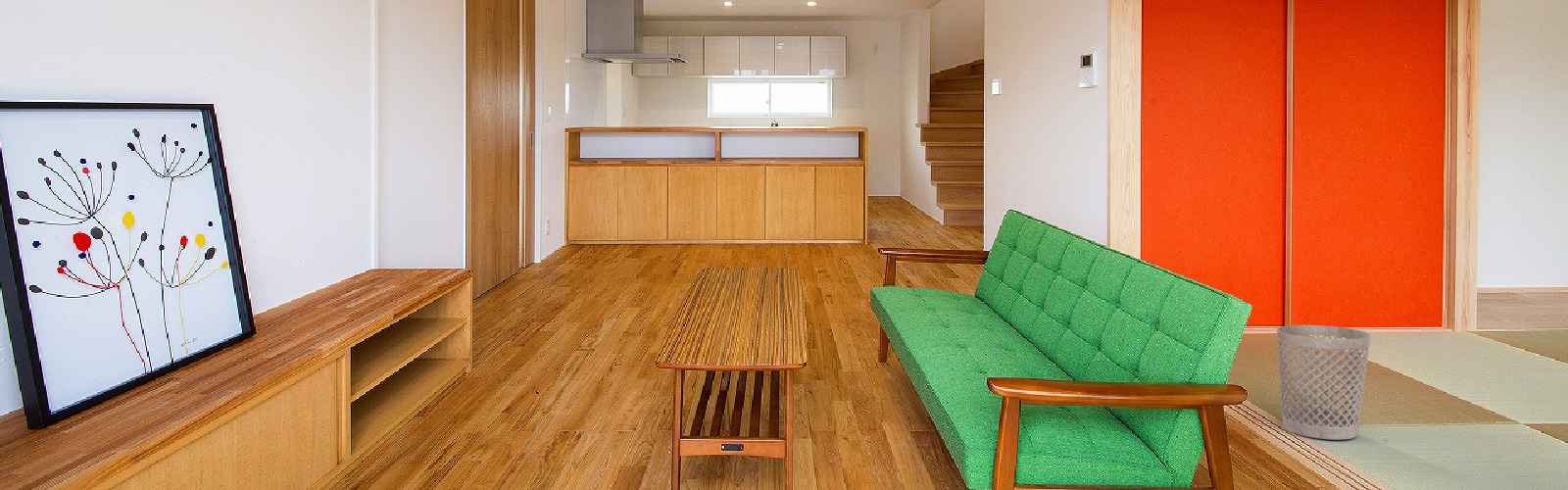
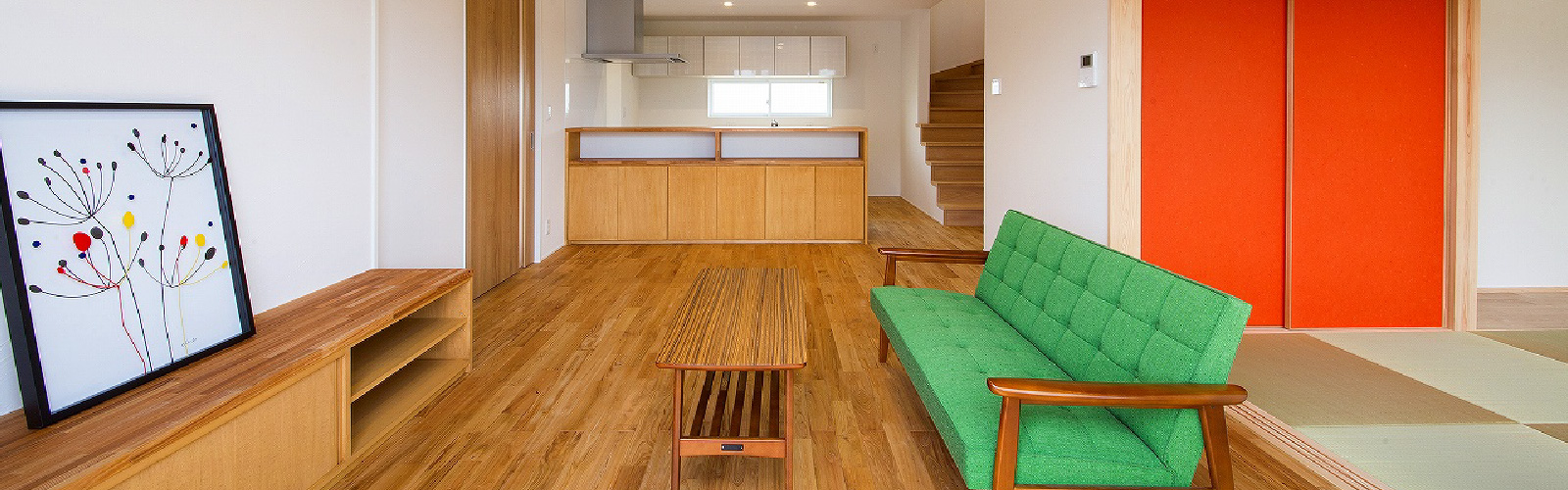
- wastebasket (1321, 381)
